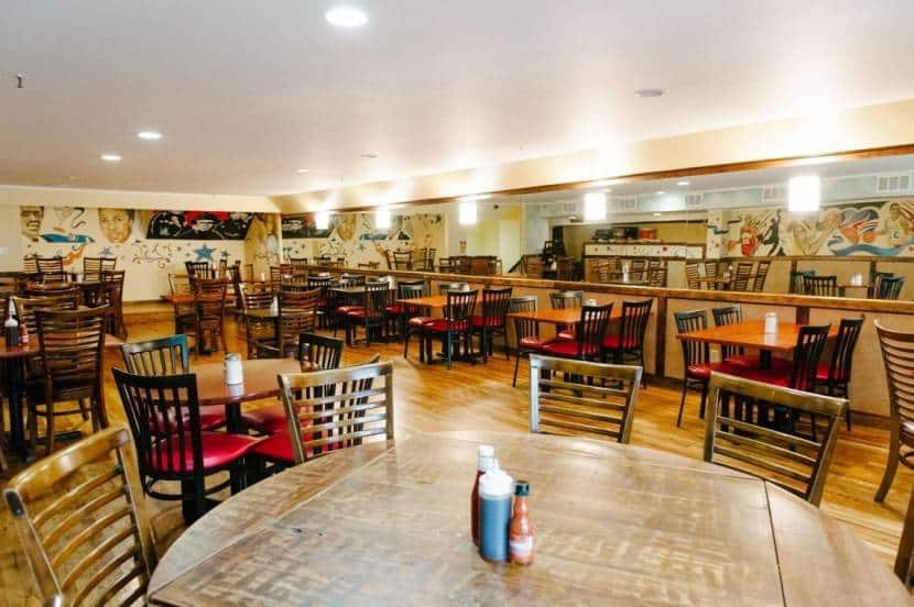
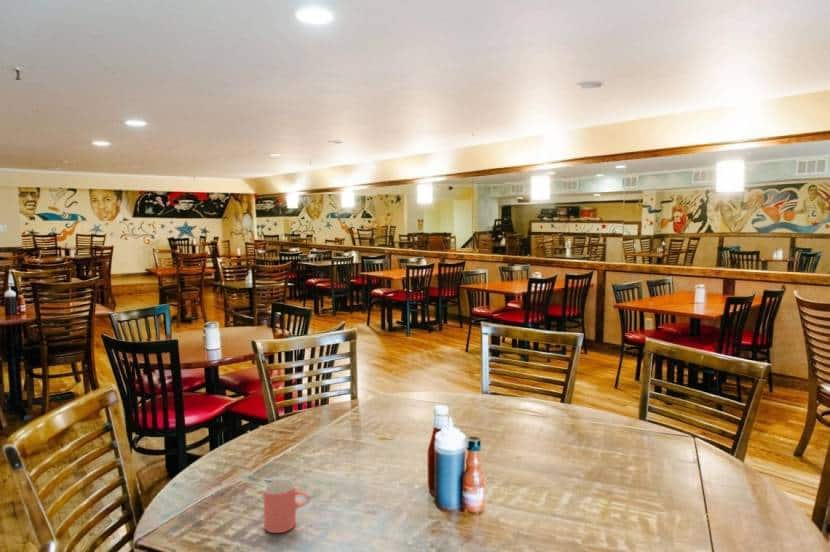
+ cup (286, 505)
